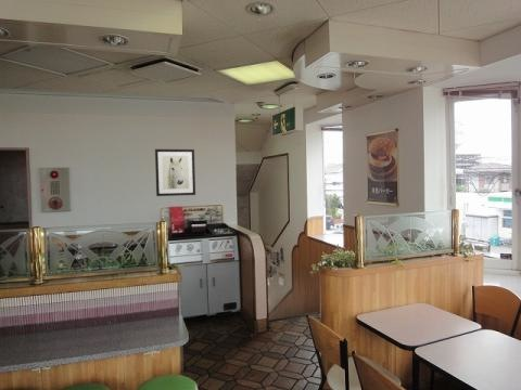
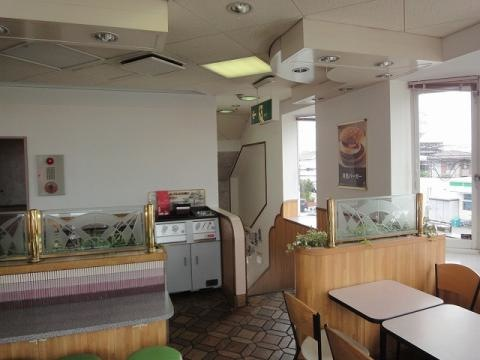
- wall art (175, 172)
